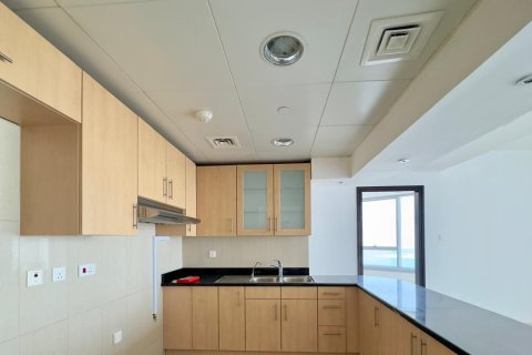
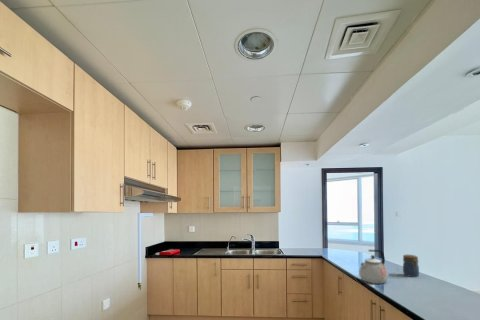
+ kettle (373, 265)
+ jar (411, 265)
